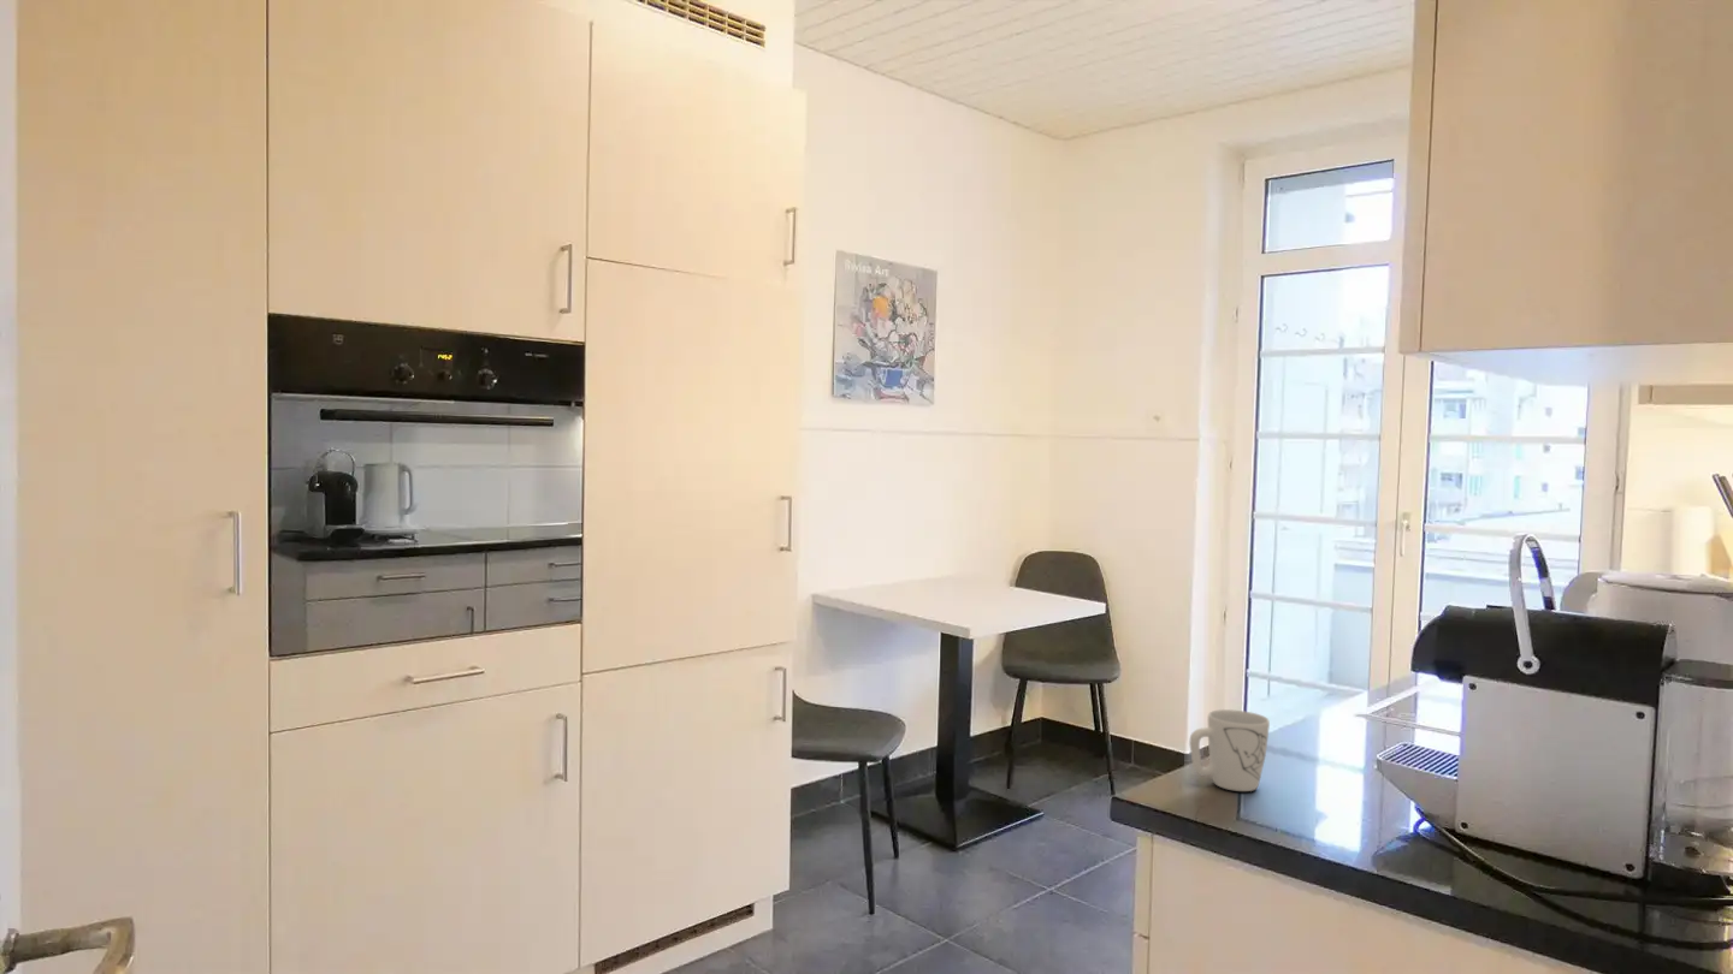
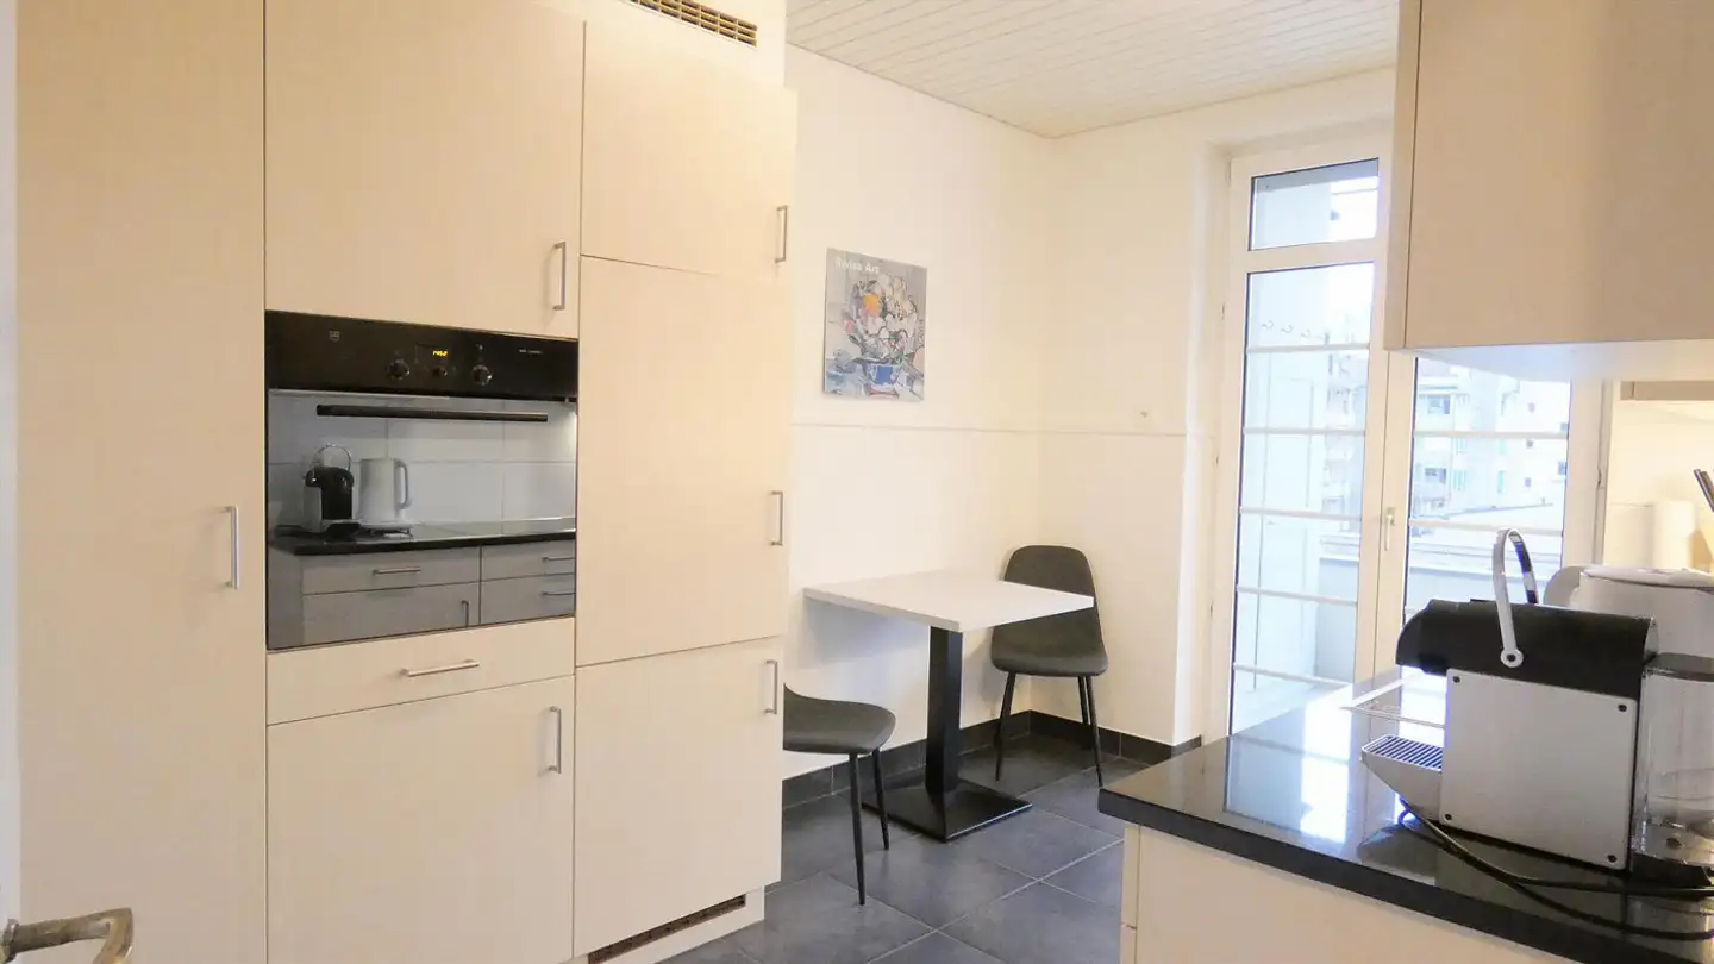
- mug (1226, 750)
